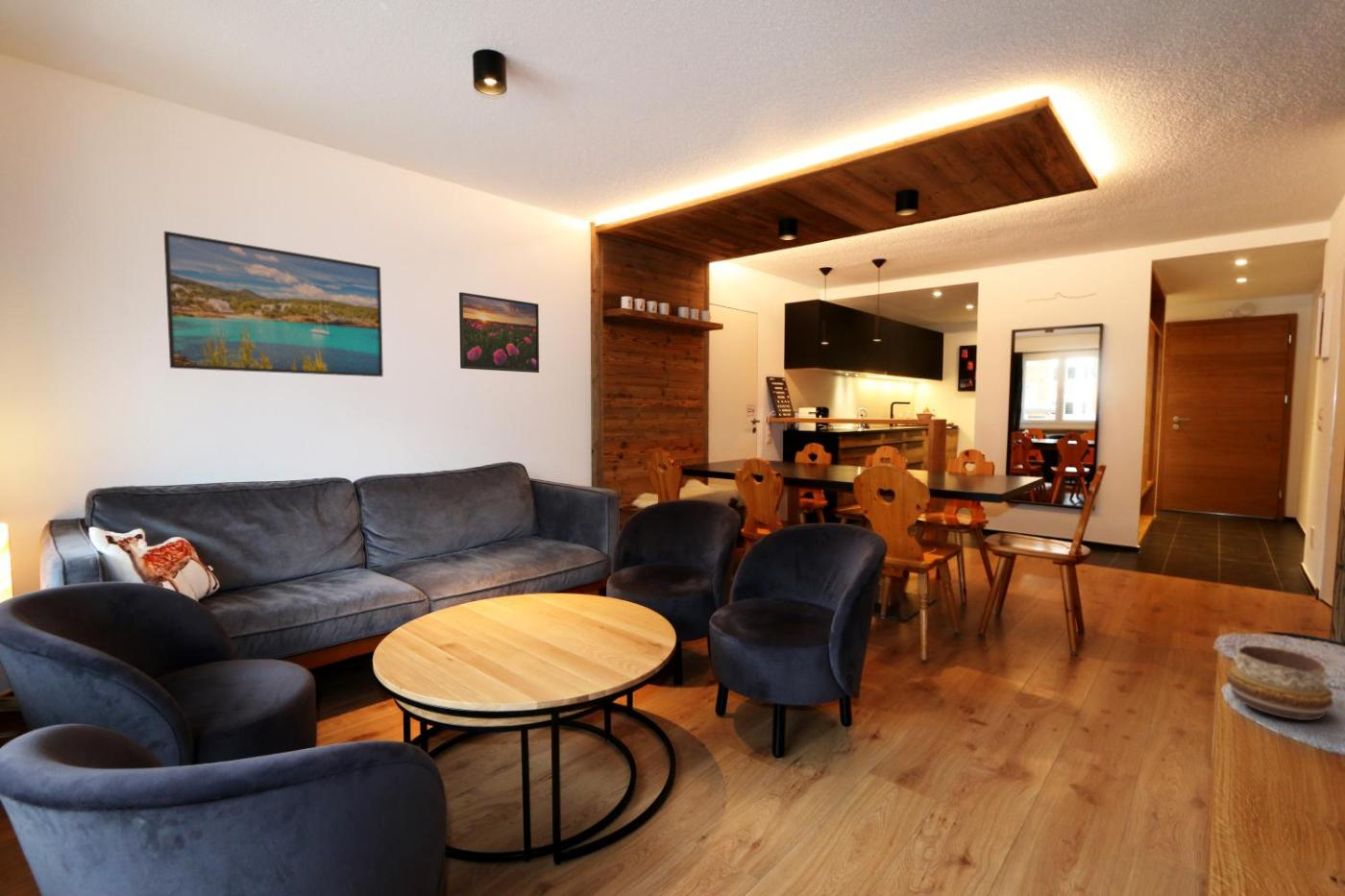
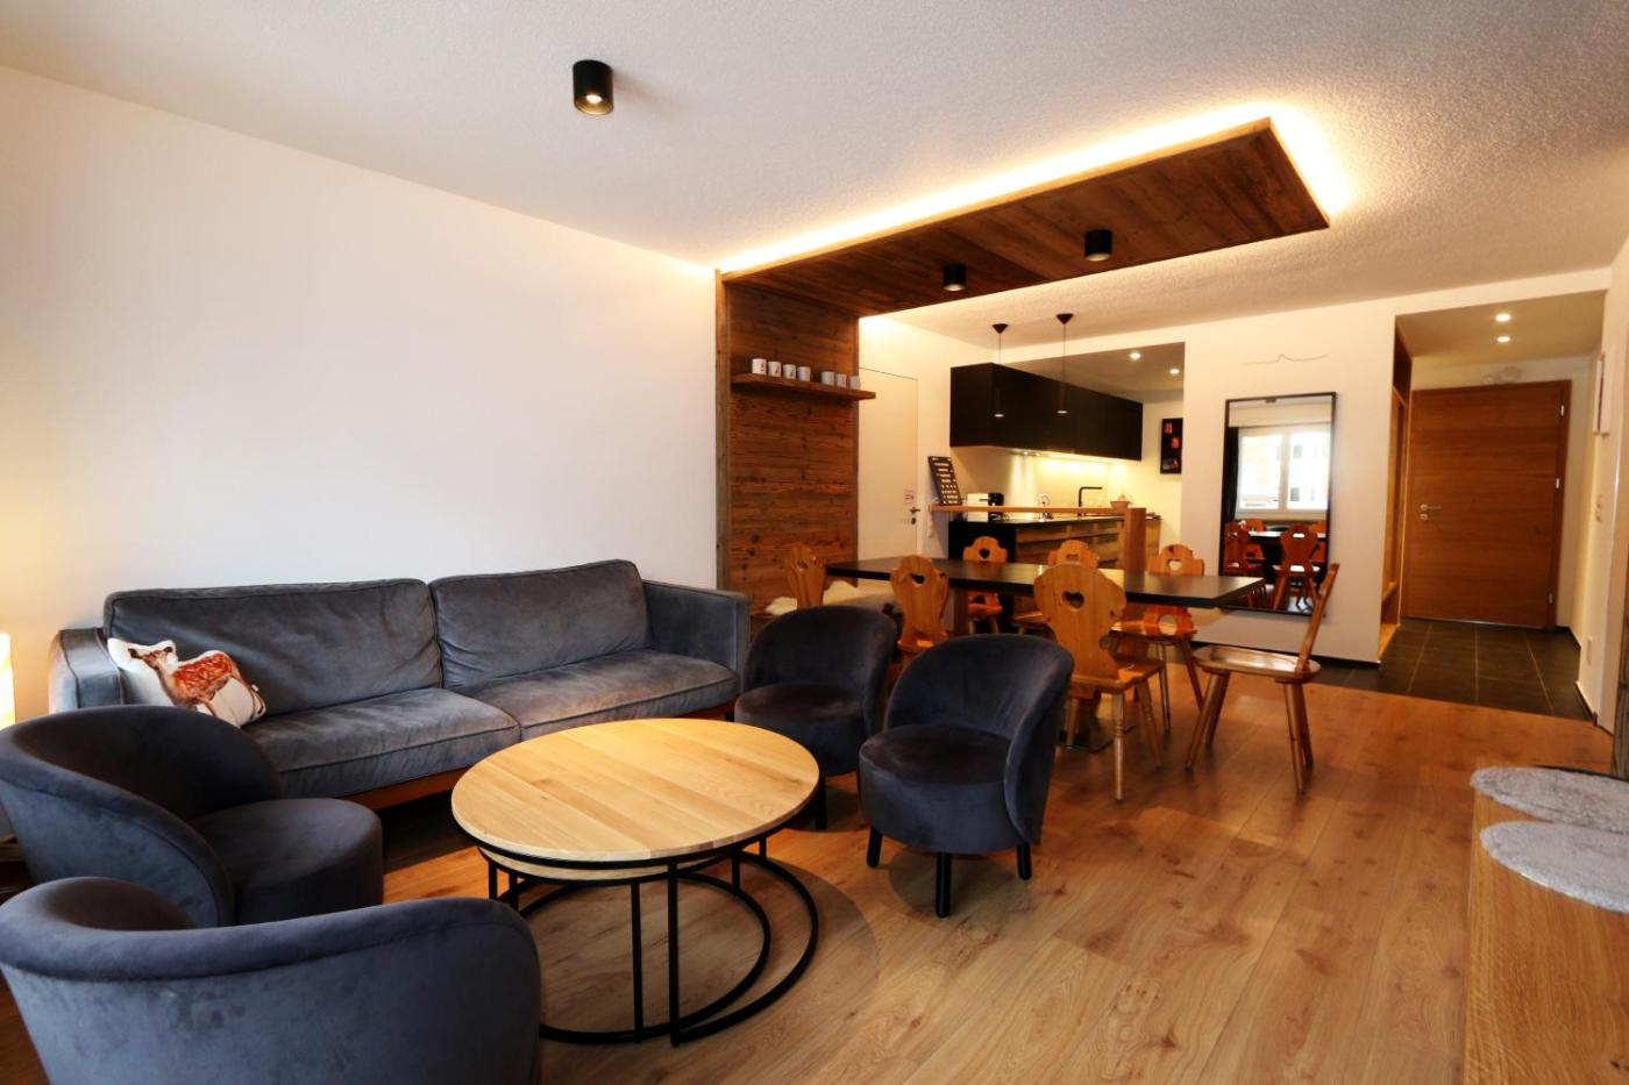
- decorative bowl (1278, 682)
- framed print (285, 312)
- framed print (501, 334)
